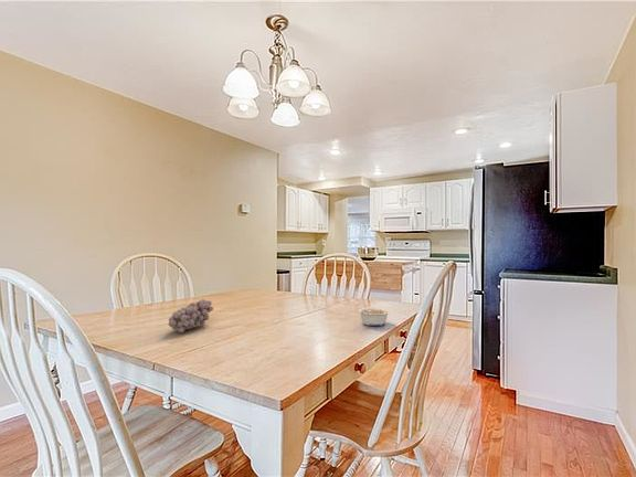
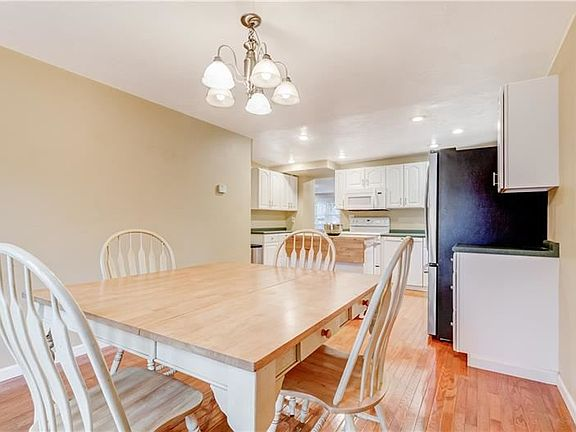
- fruit (189, 315)
- legume (373, 316)
